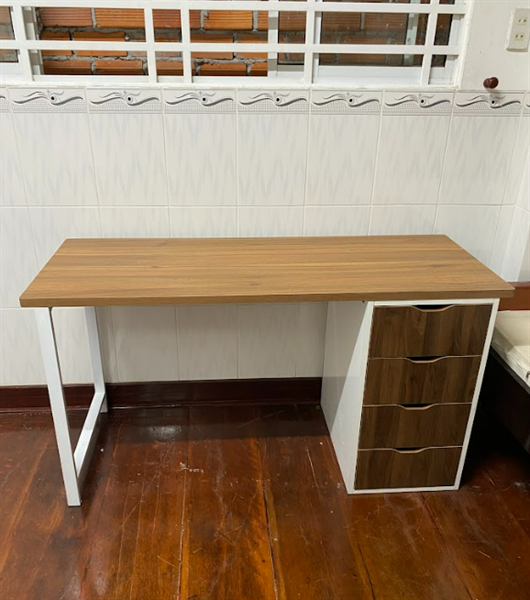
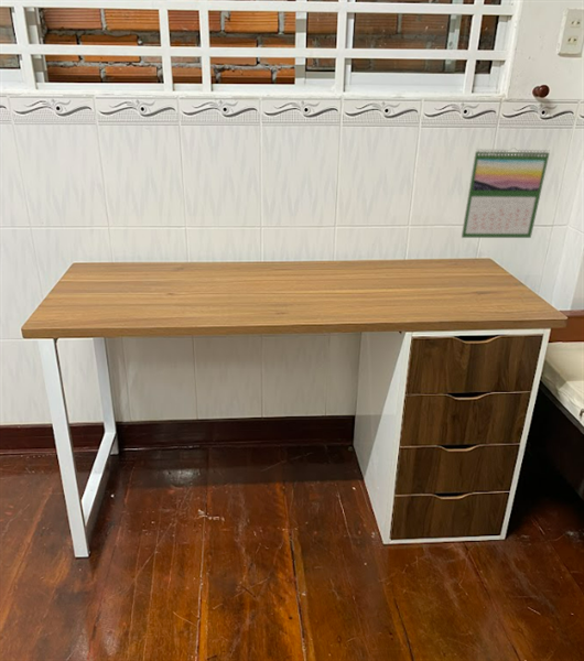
+ calendar (504, 194)
